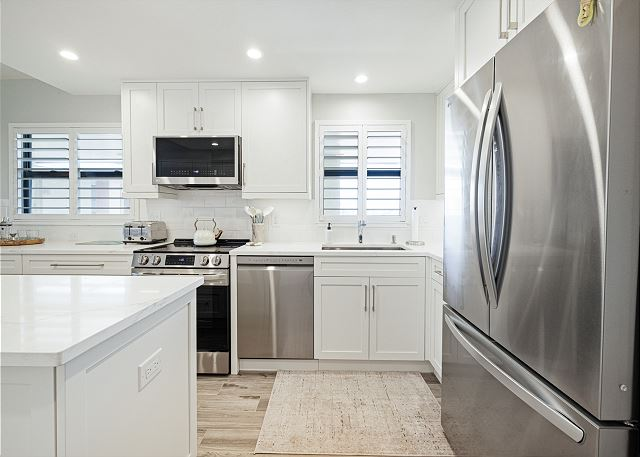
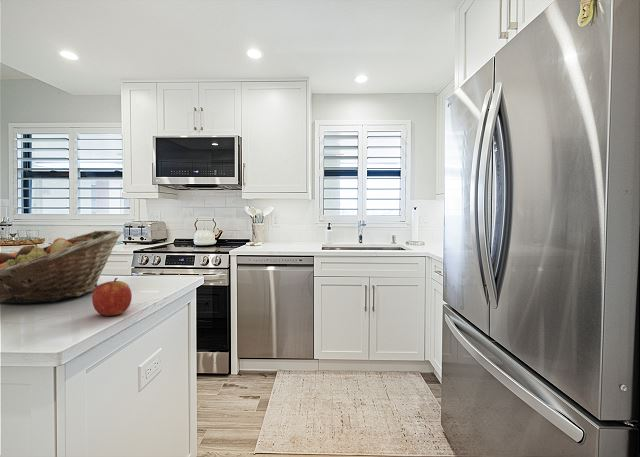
+ apple (112, 295)
+ fruit basket (55, 261)
